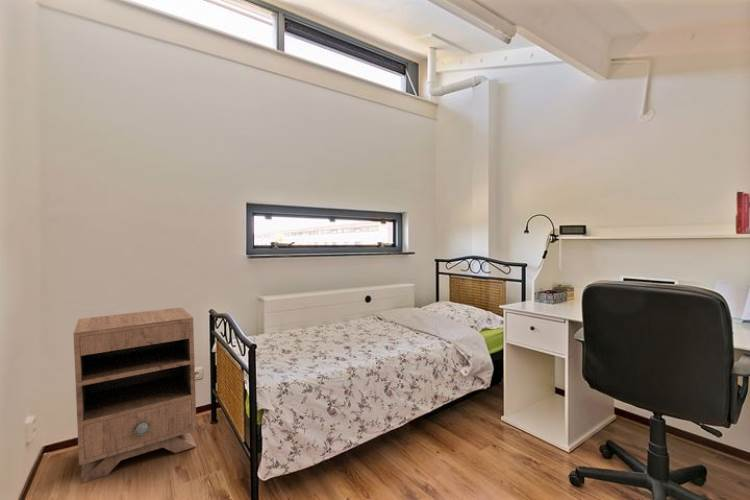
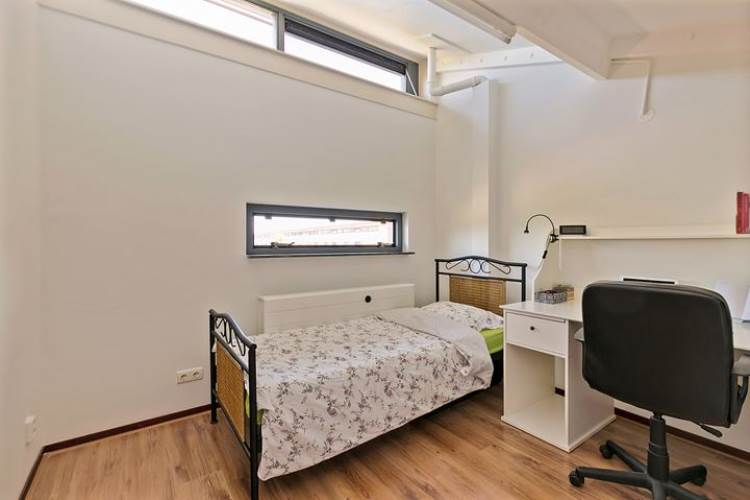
- nightstand (138, 384)
